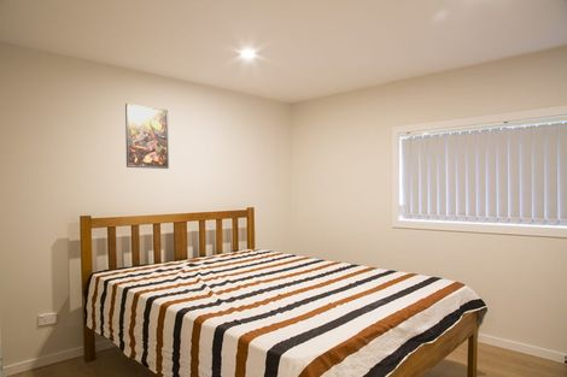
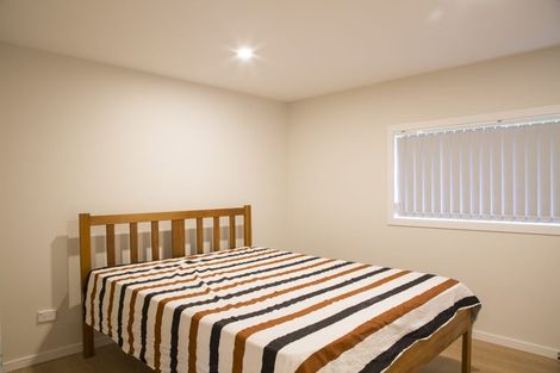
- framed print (147, 137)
